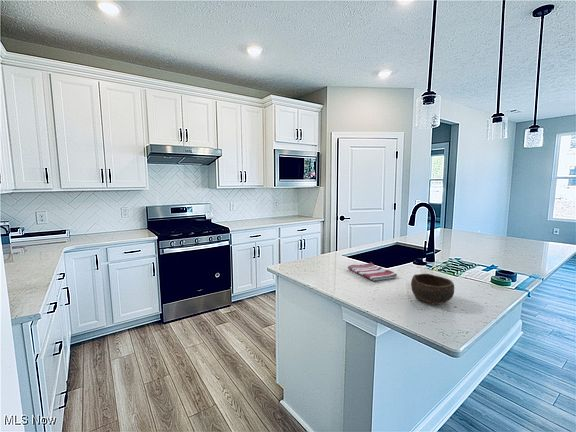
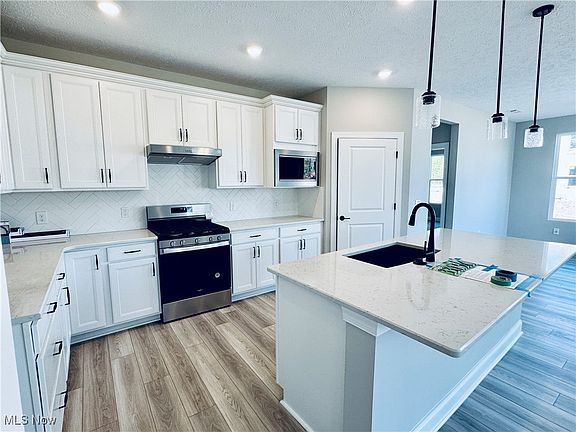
- bowl (432, 288)
- dish towel (371, 271)
